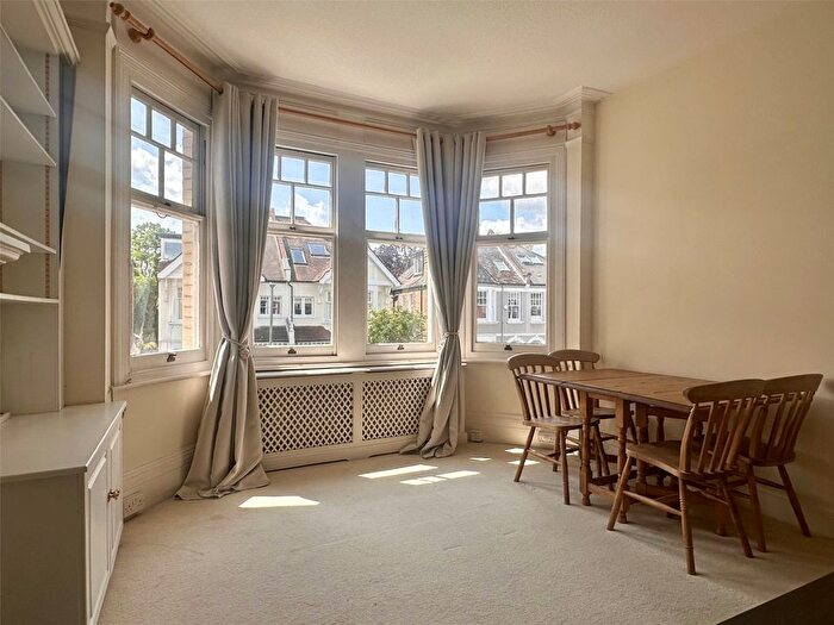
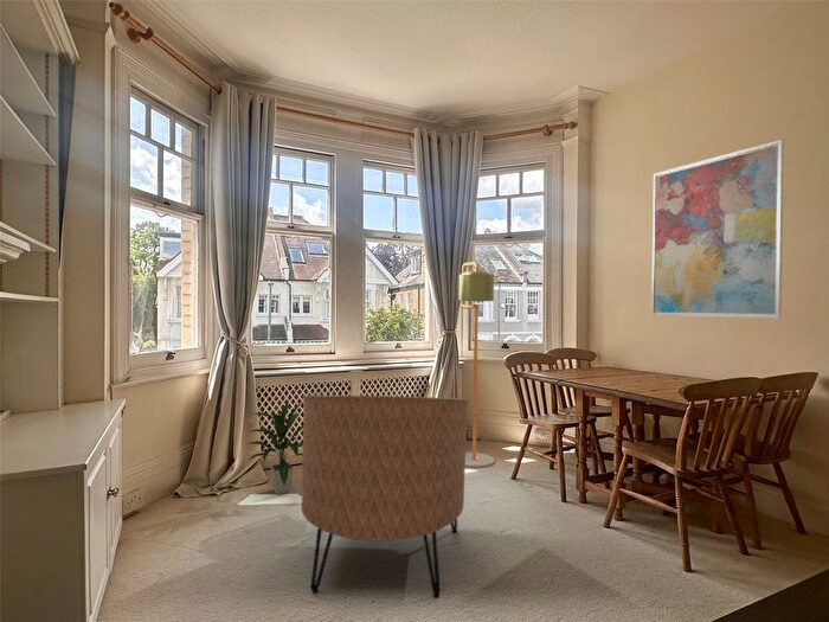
+ wall art (709, 238)
+ armchair (384, 472)
+ floor lamp (474, 360)
+ indoor plant (281, 447)
